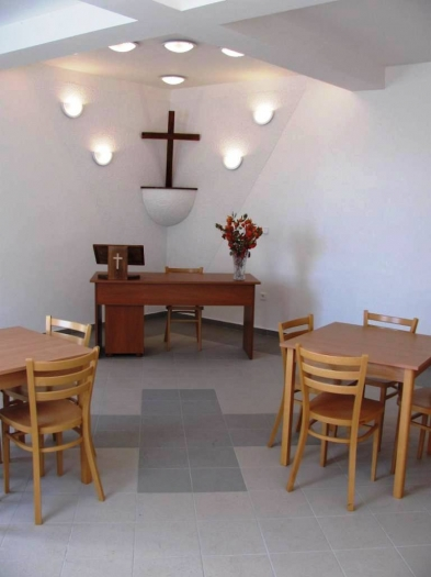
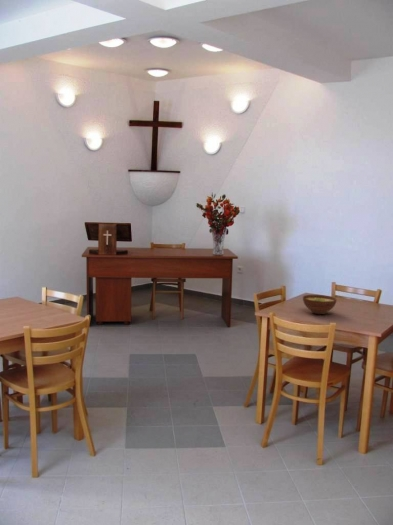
+ bowl (319, 305)
